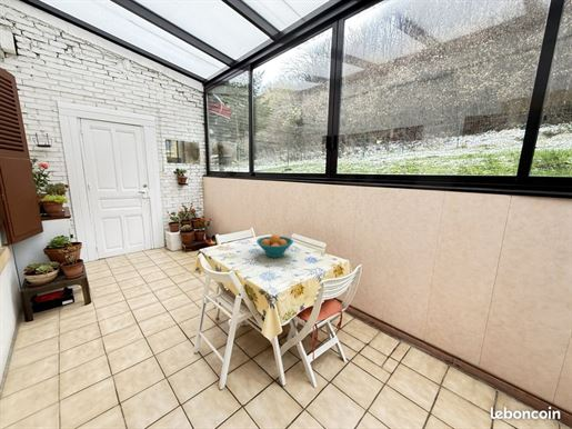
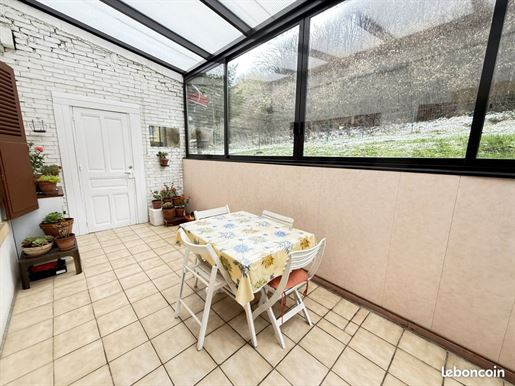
- fruit bowl (274, 245)
